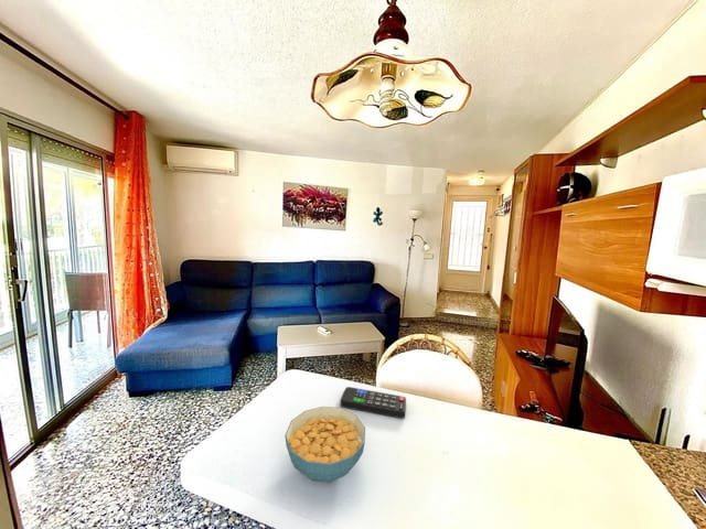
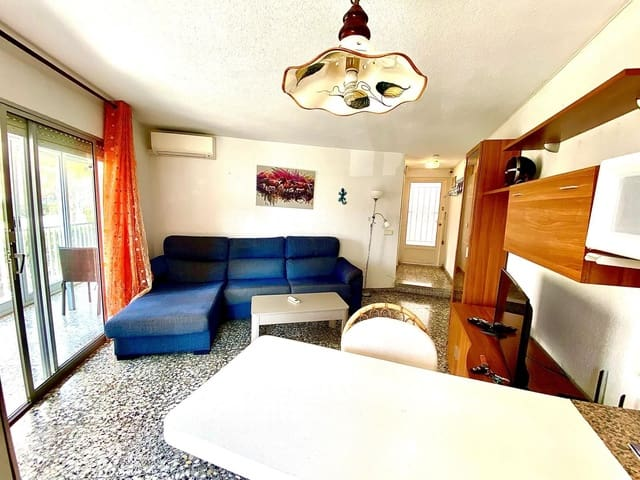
- cereal bowl (325, 449)
- remote control (373, 400)
